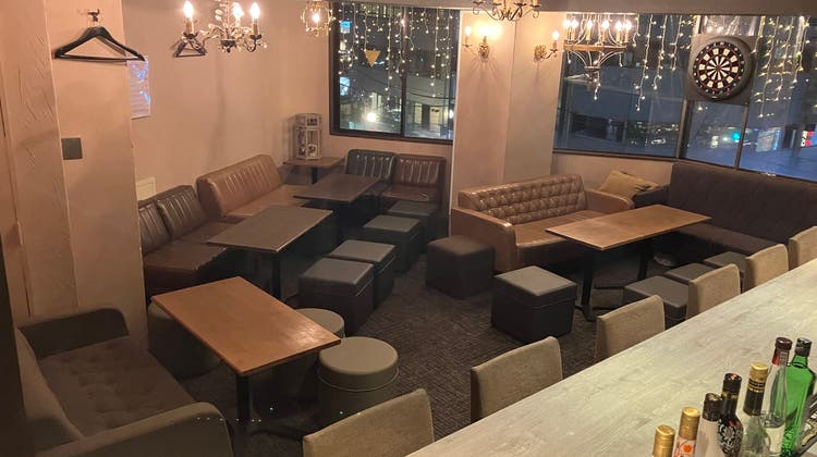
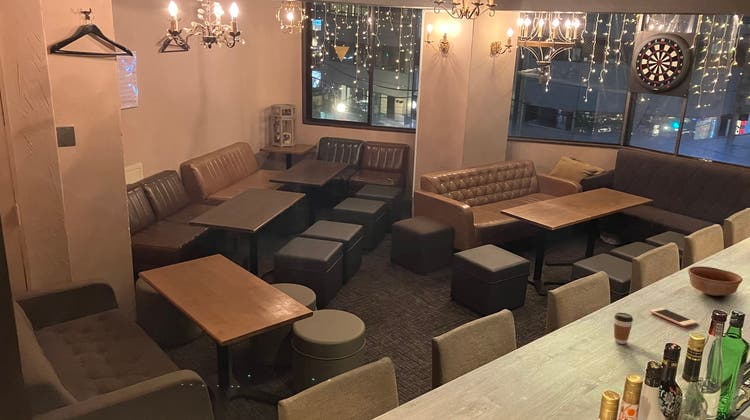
+ coffee cup (622, 328)
+ cell phone (672, 316)
+ bowl (713, 283)
